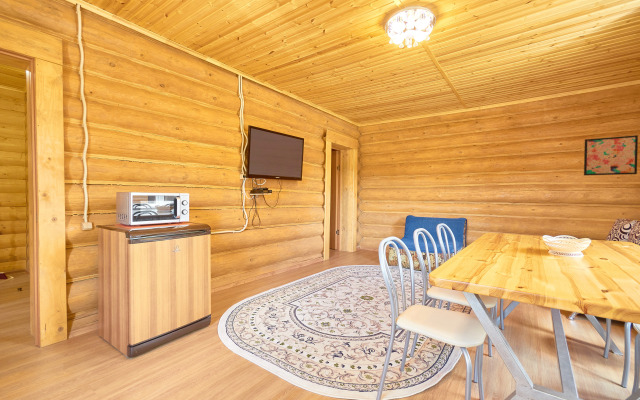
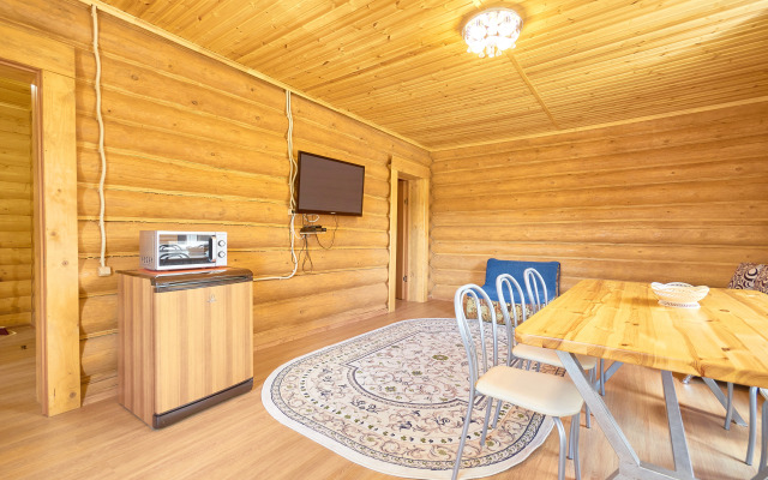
- wall art (609, 156)
